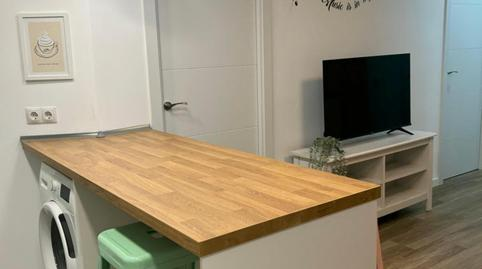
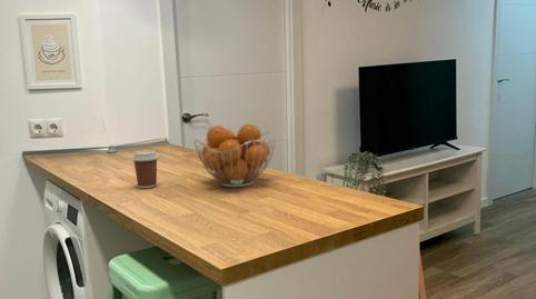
+ coffee cup (146, 169)
+ fruit basket (236, 153)
